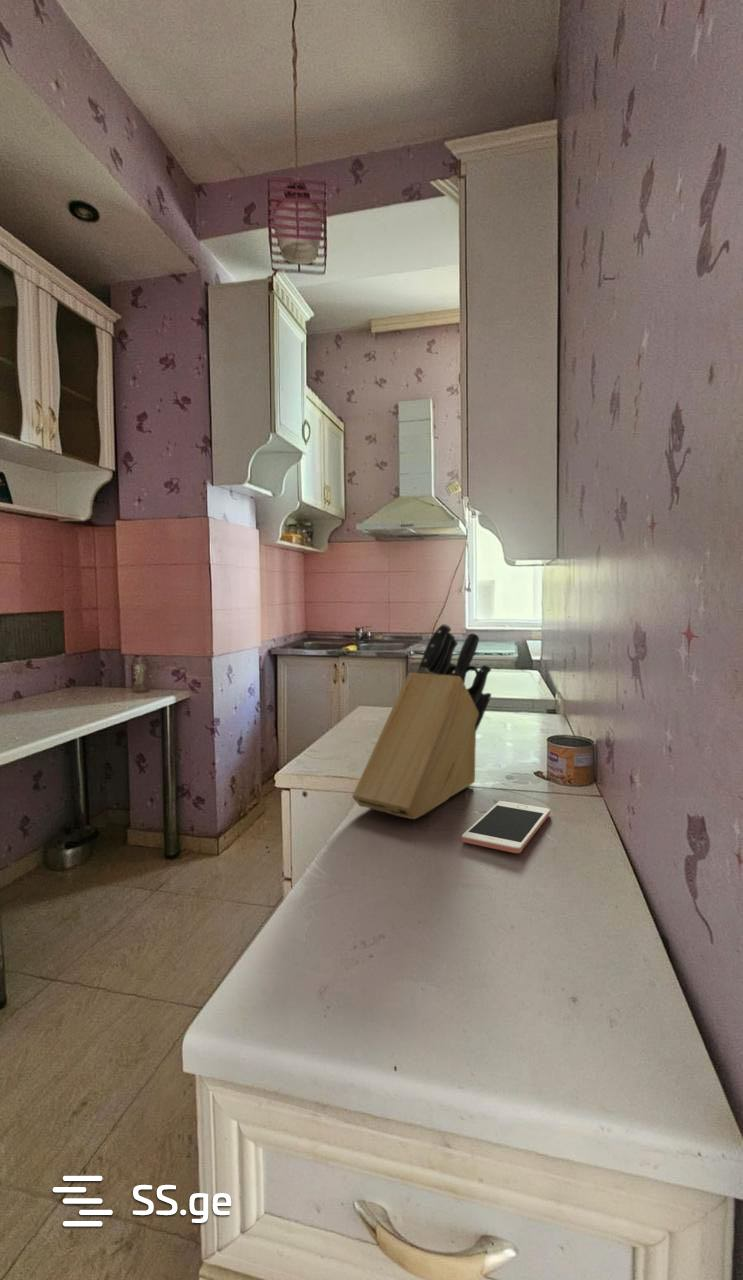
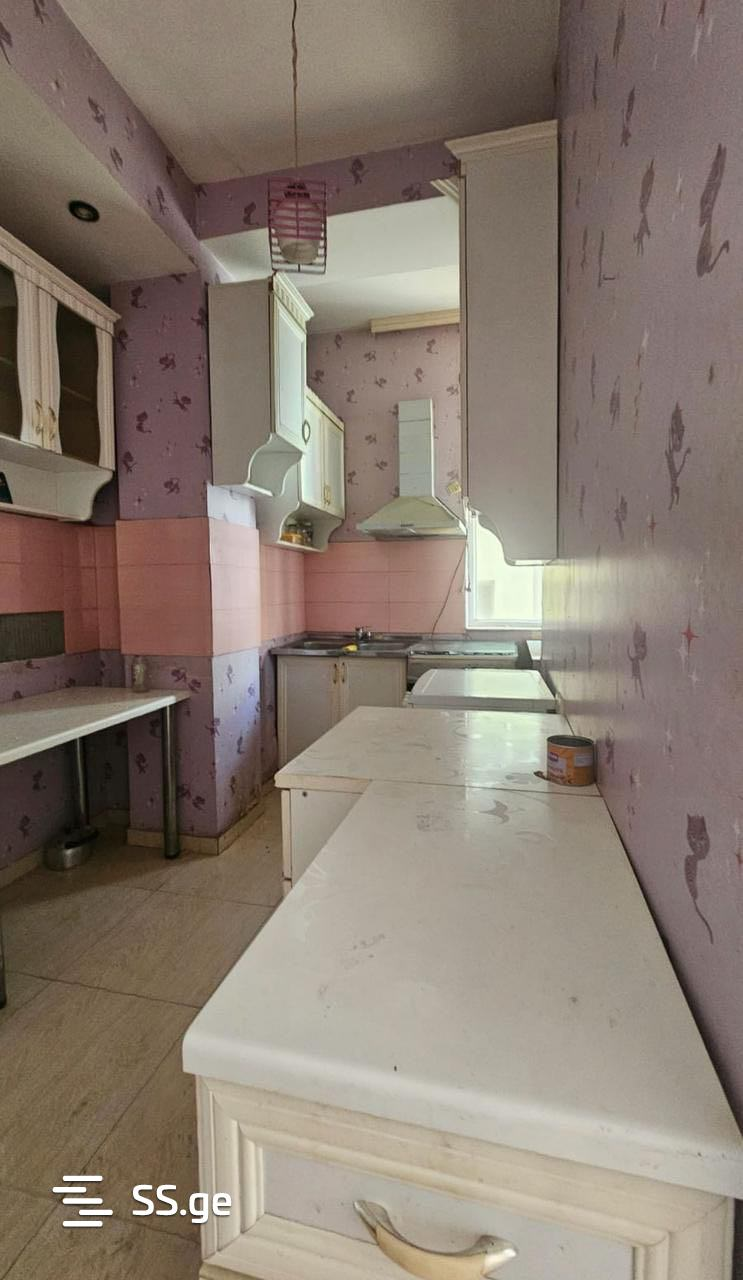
- knife block (430, 708)
- cell phone (508, 824)
